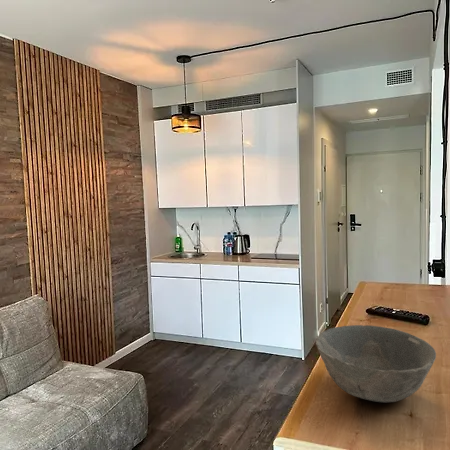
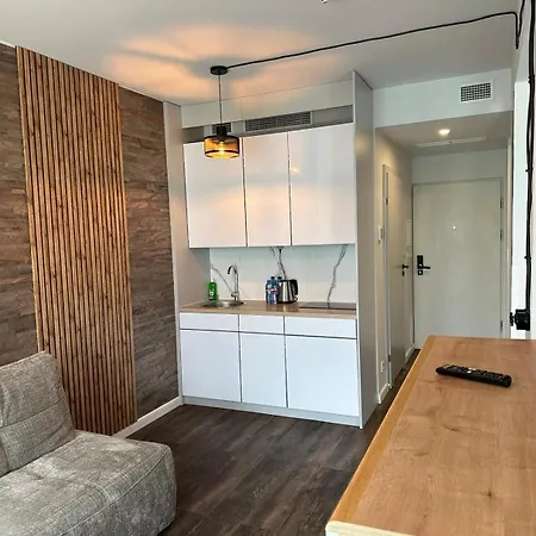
- bowl (373, 367)
